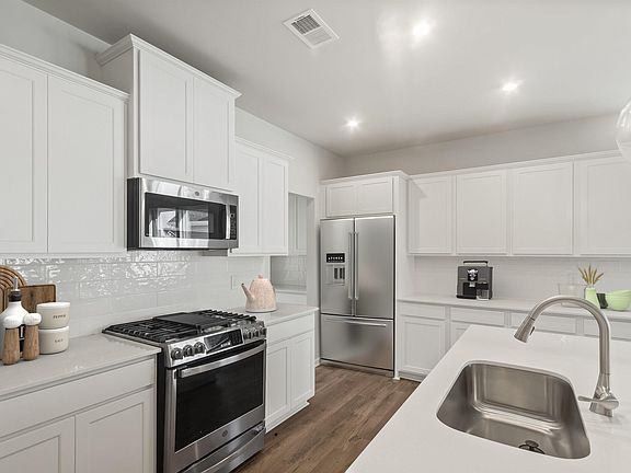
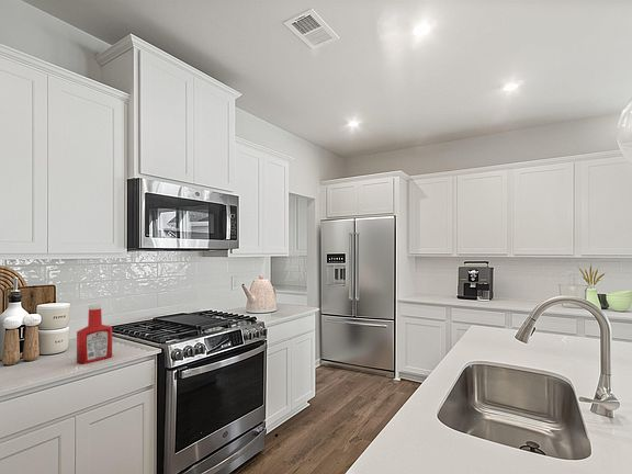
+ soap bottle (94, 331)
